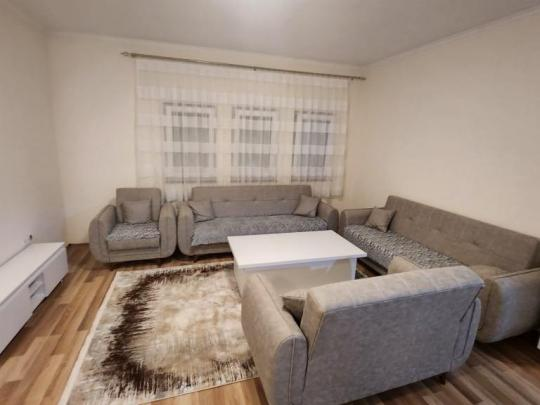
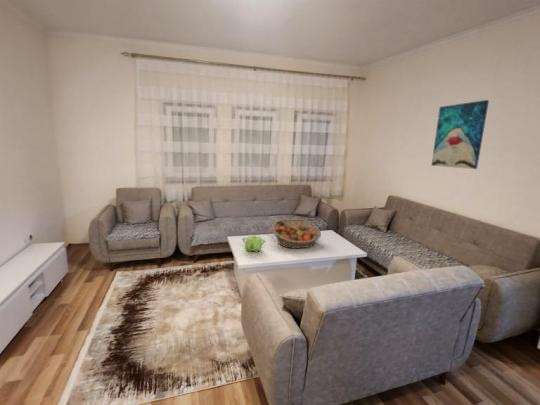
+ teapot (253, 243)
+ wall art (457, 136)
+ fruit basket (296, 233)
